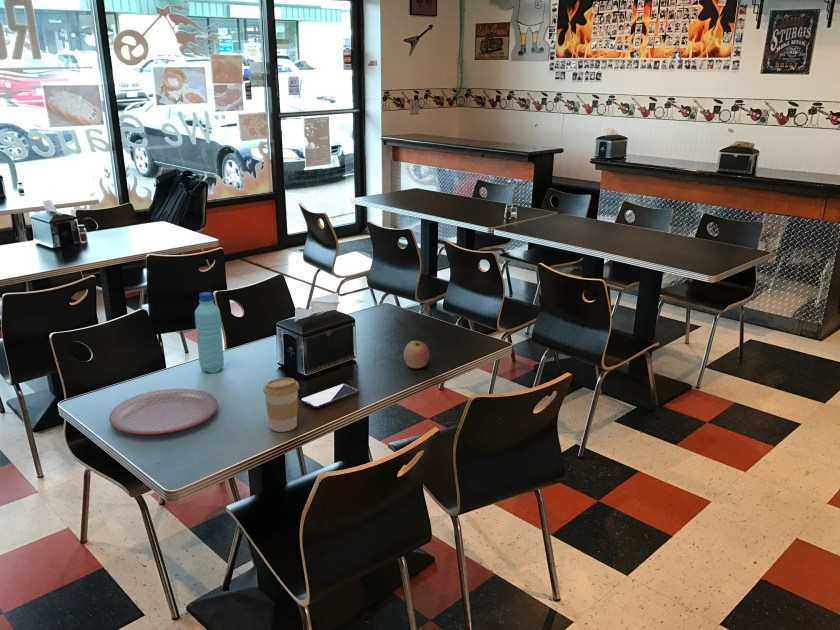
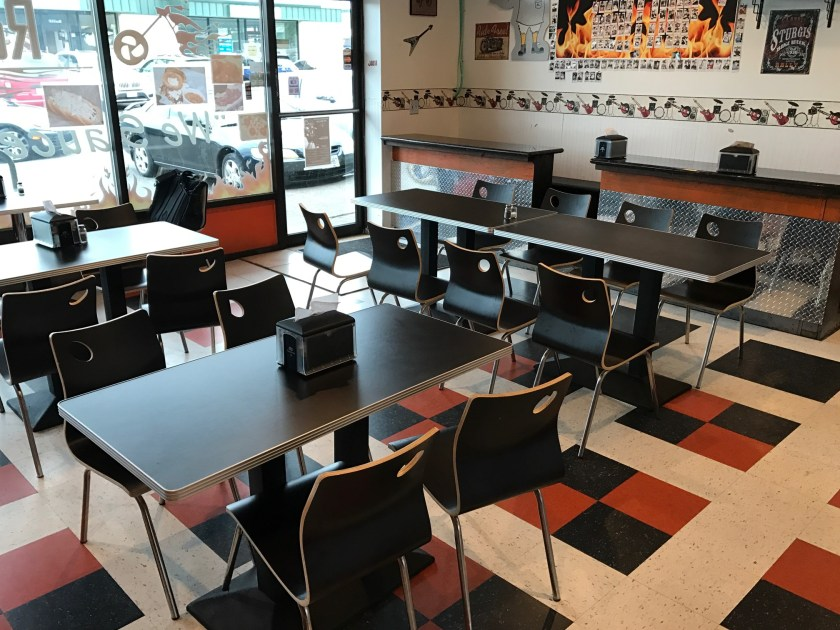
- coffee cup (282, 403)
- apple (416, 354)
- plate (165, 413)
- water bottle (209, 332)
- smartphone (330, 395)
